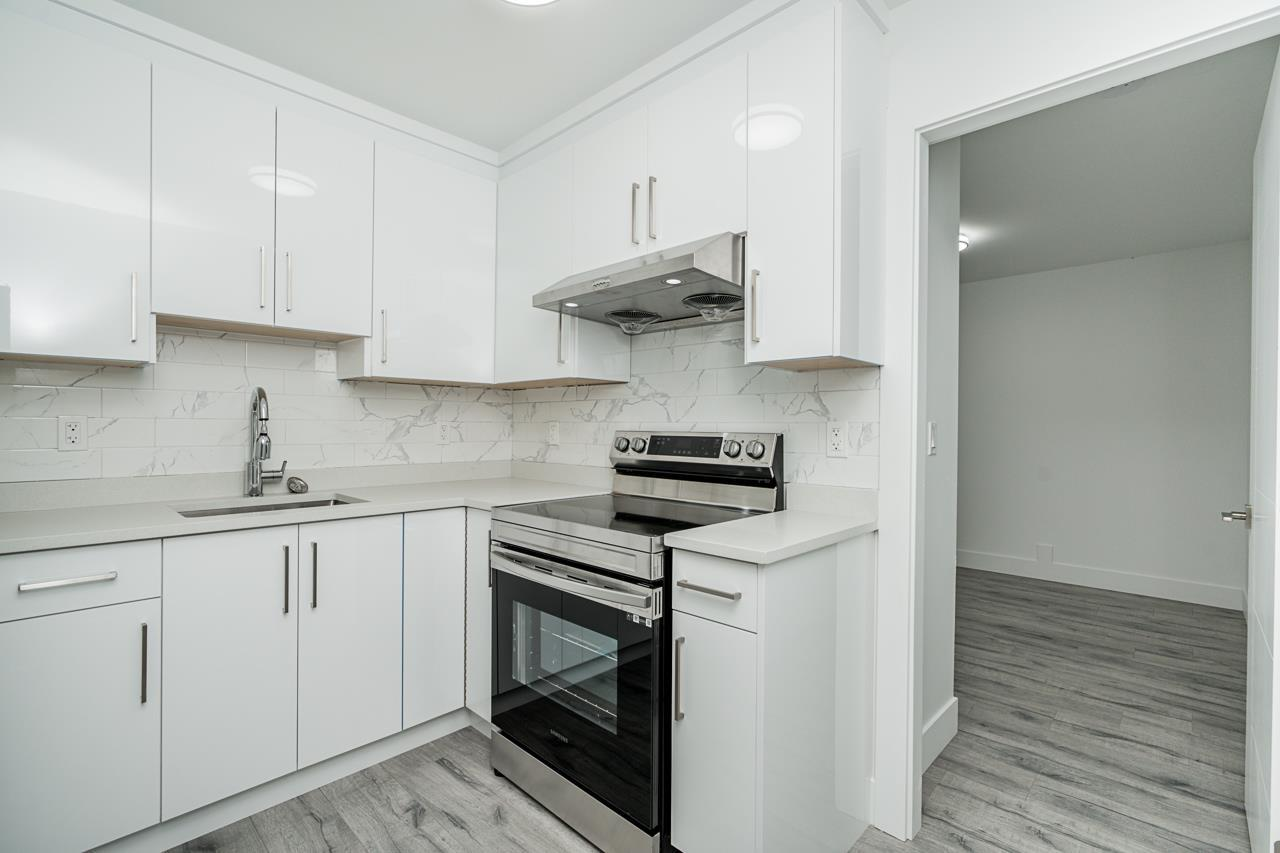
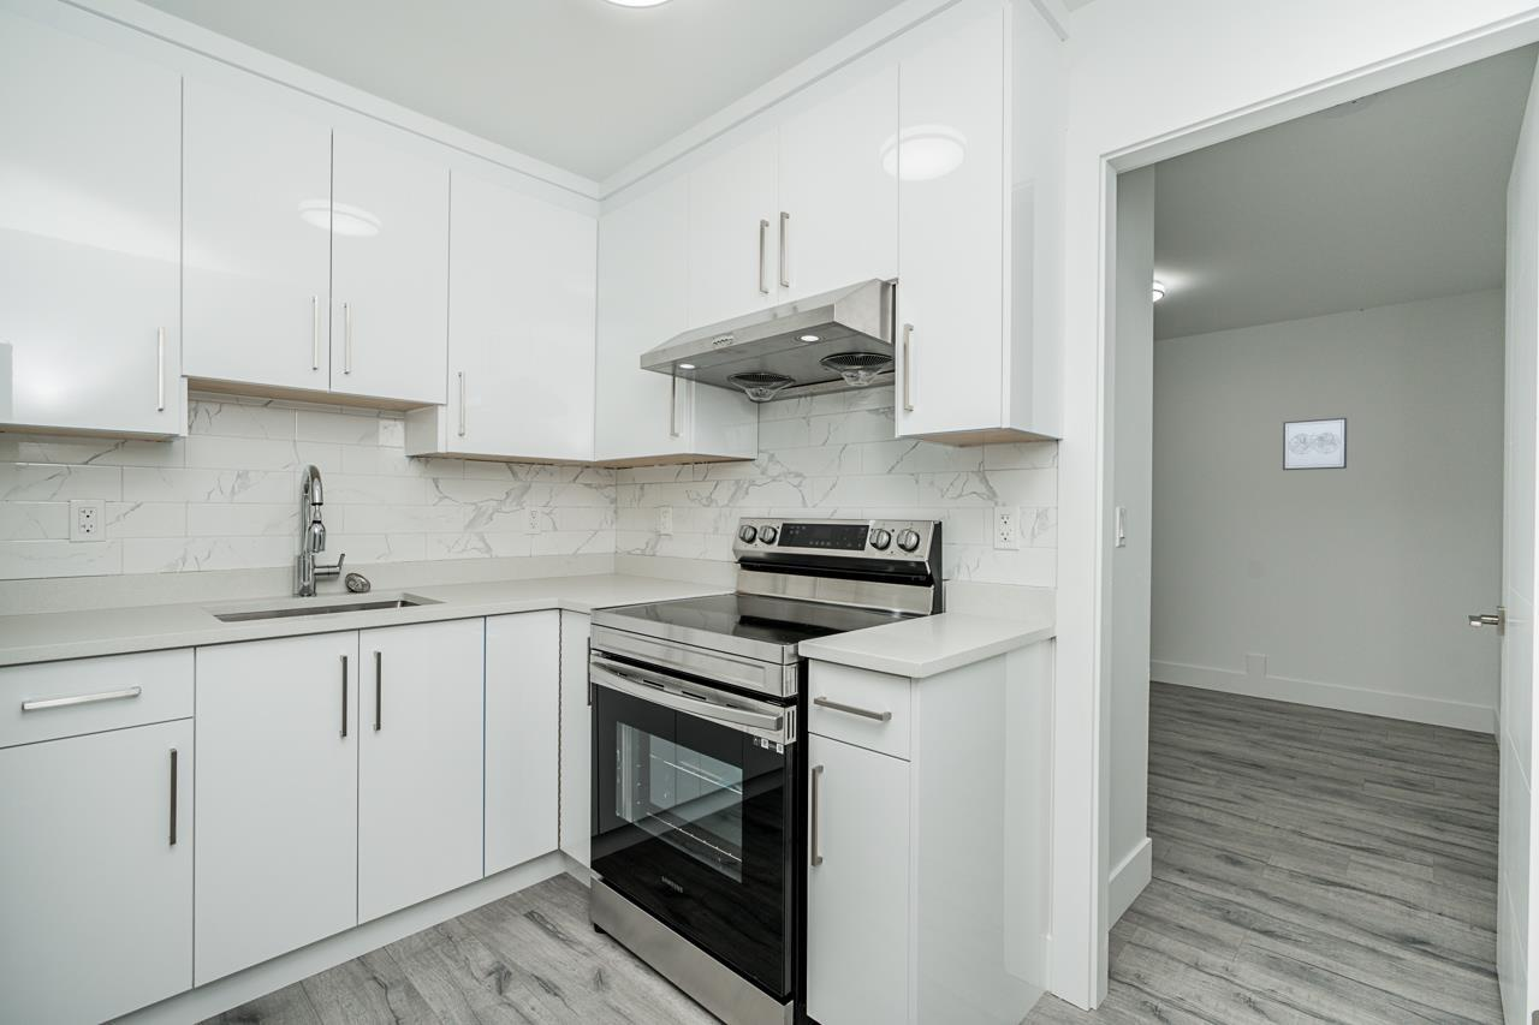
+ wall art (1314, 445)
